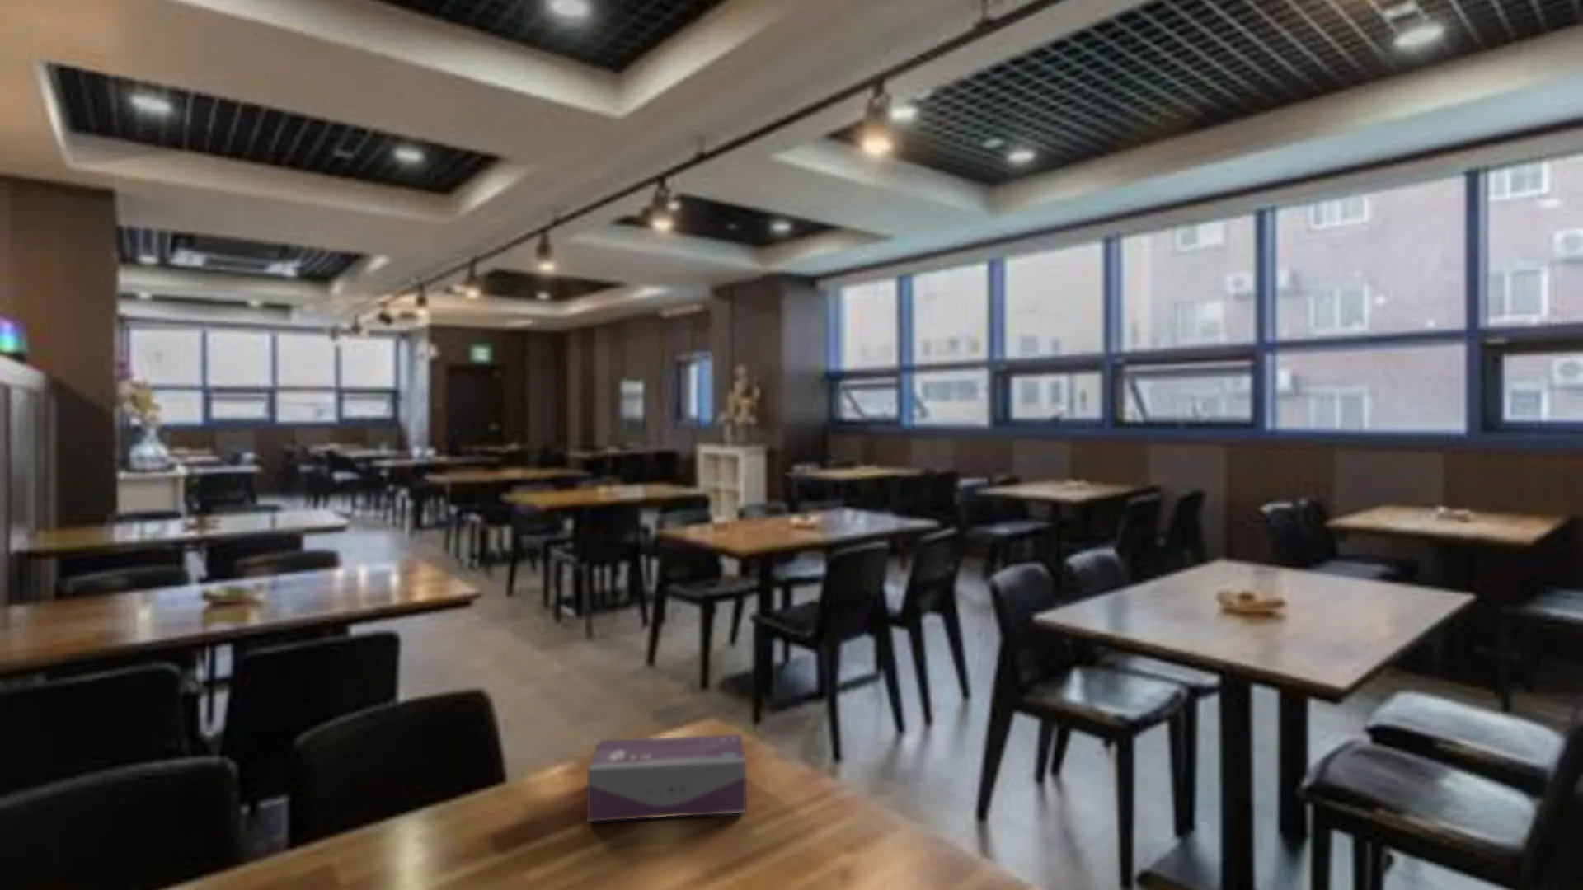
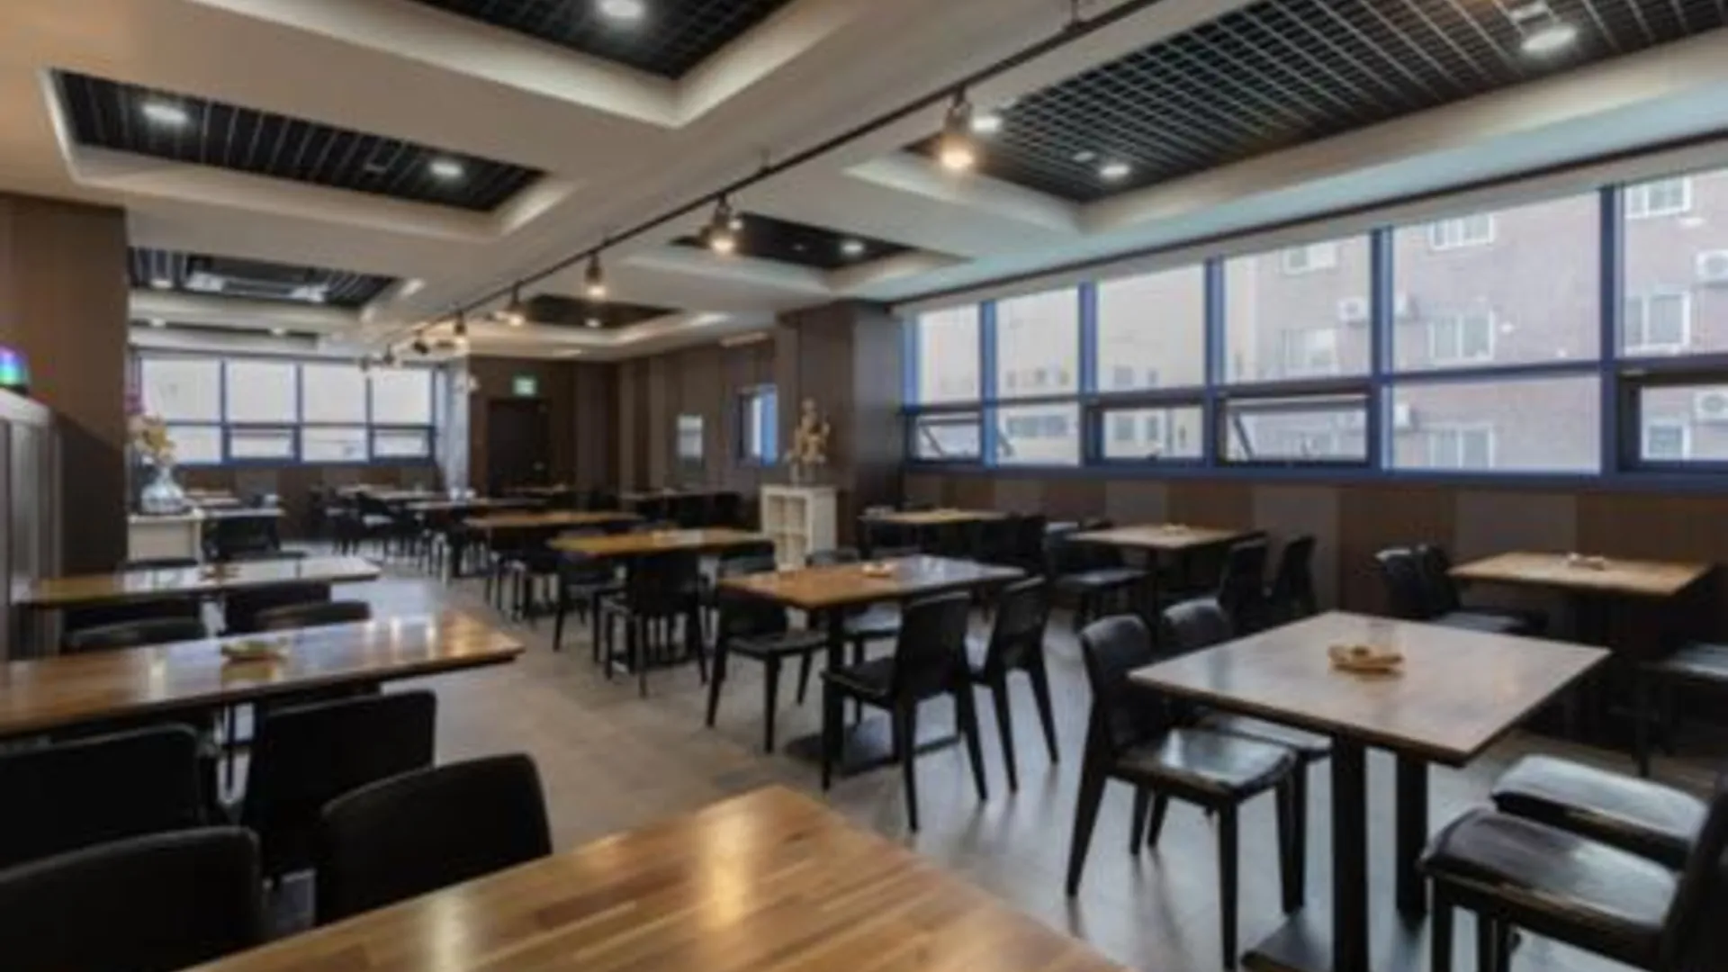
- tissue box (669, 773)
